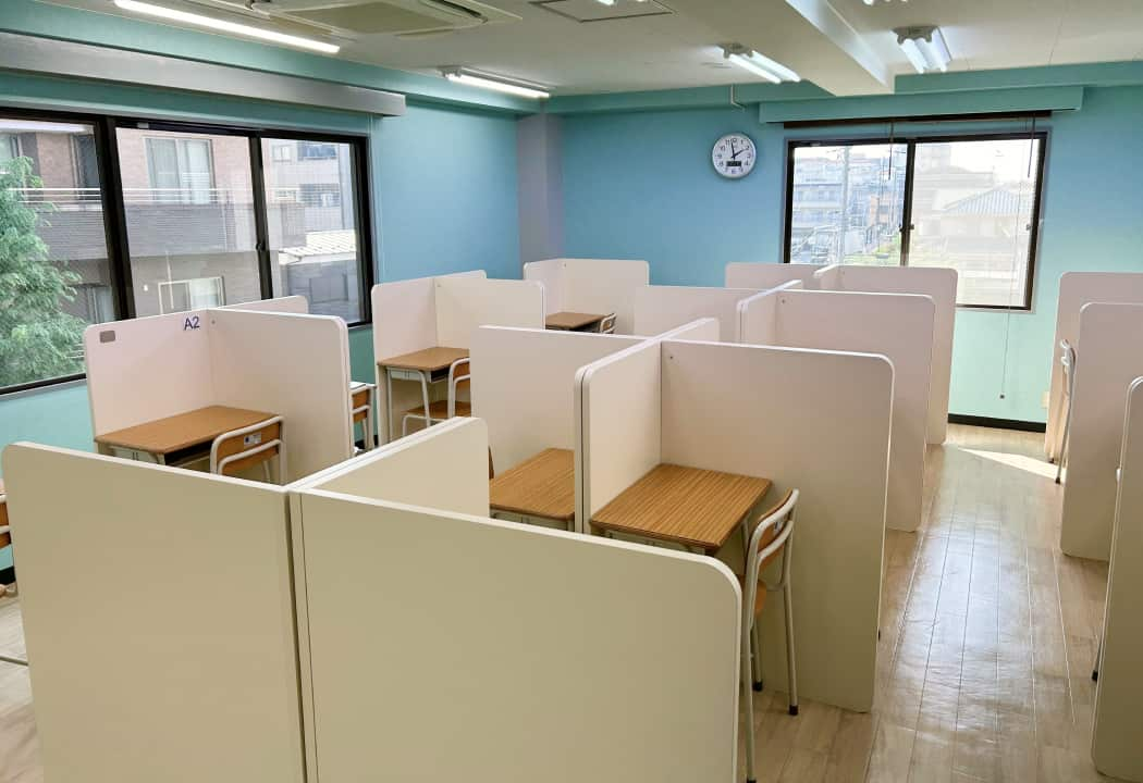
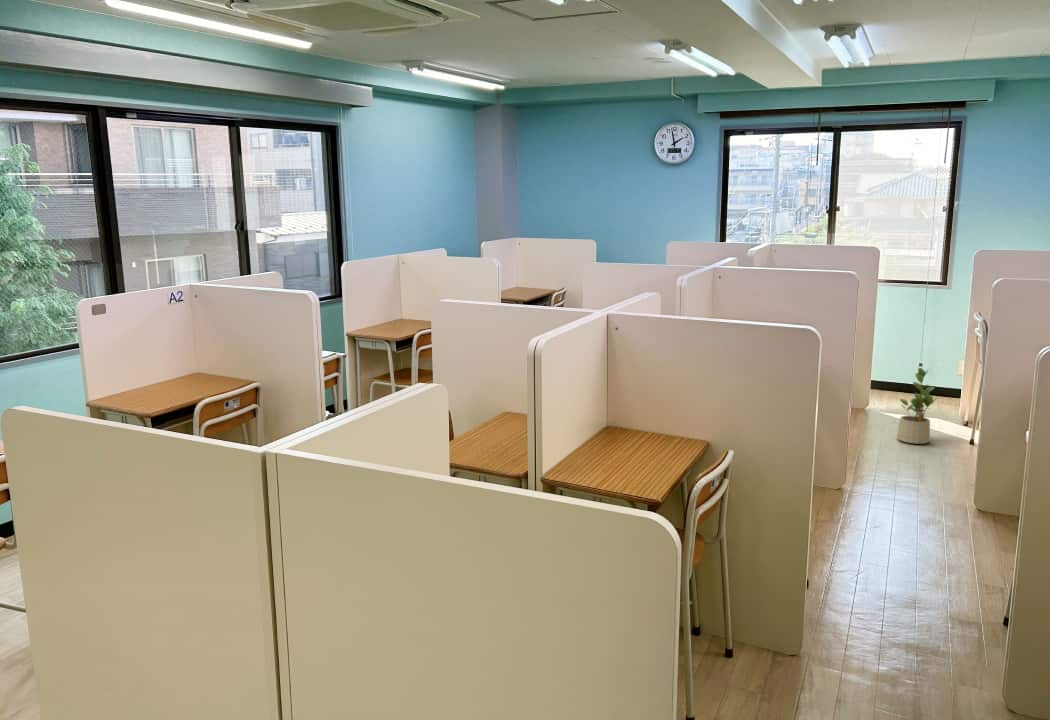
+ potted plant (917, 403)
